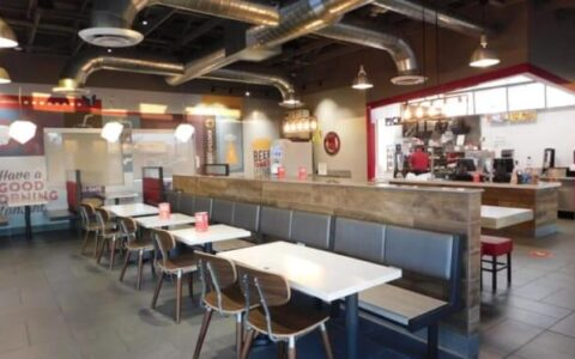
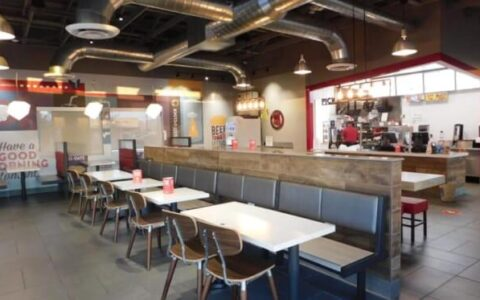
+ trash can (447, 191)
